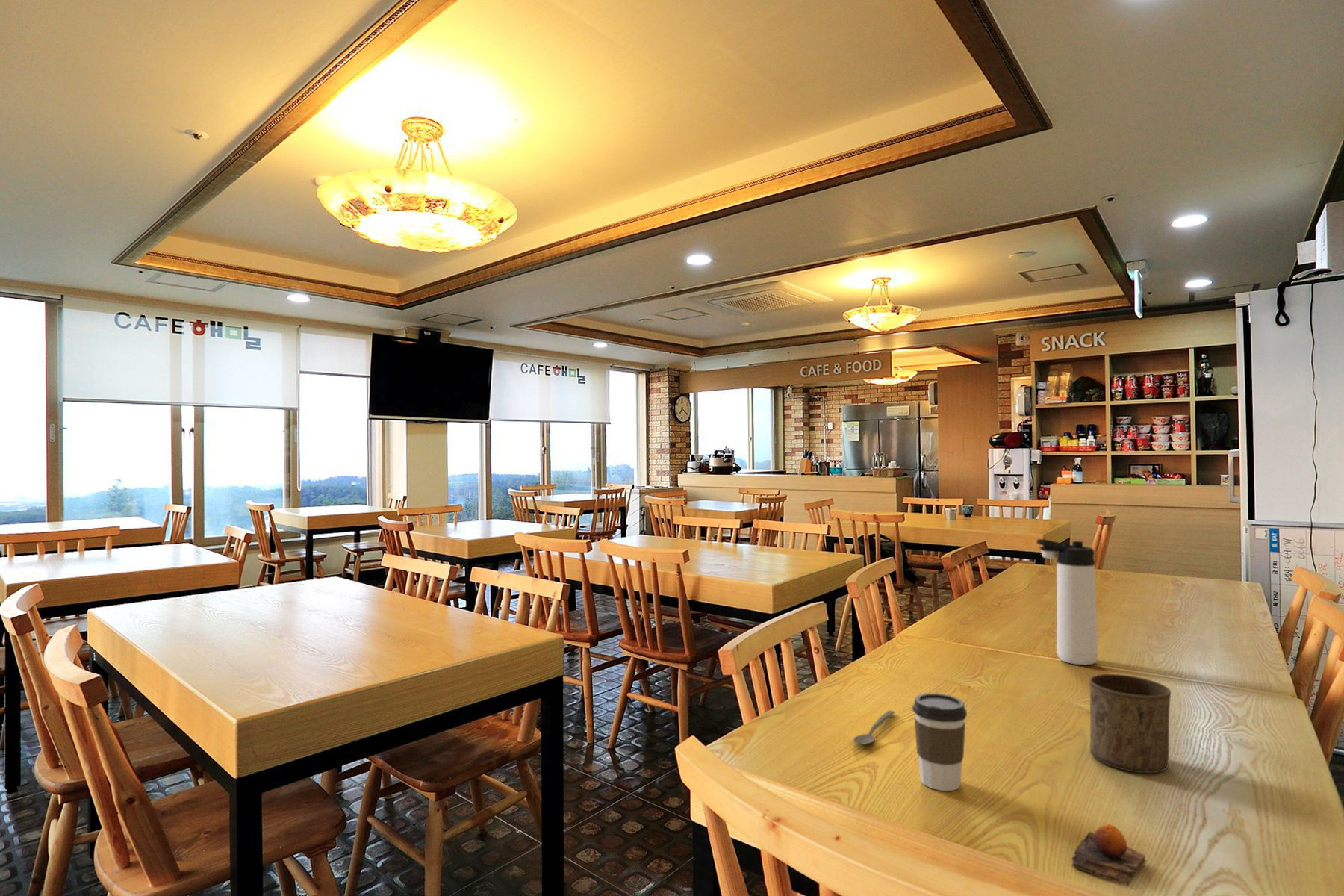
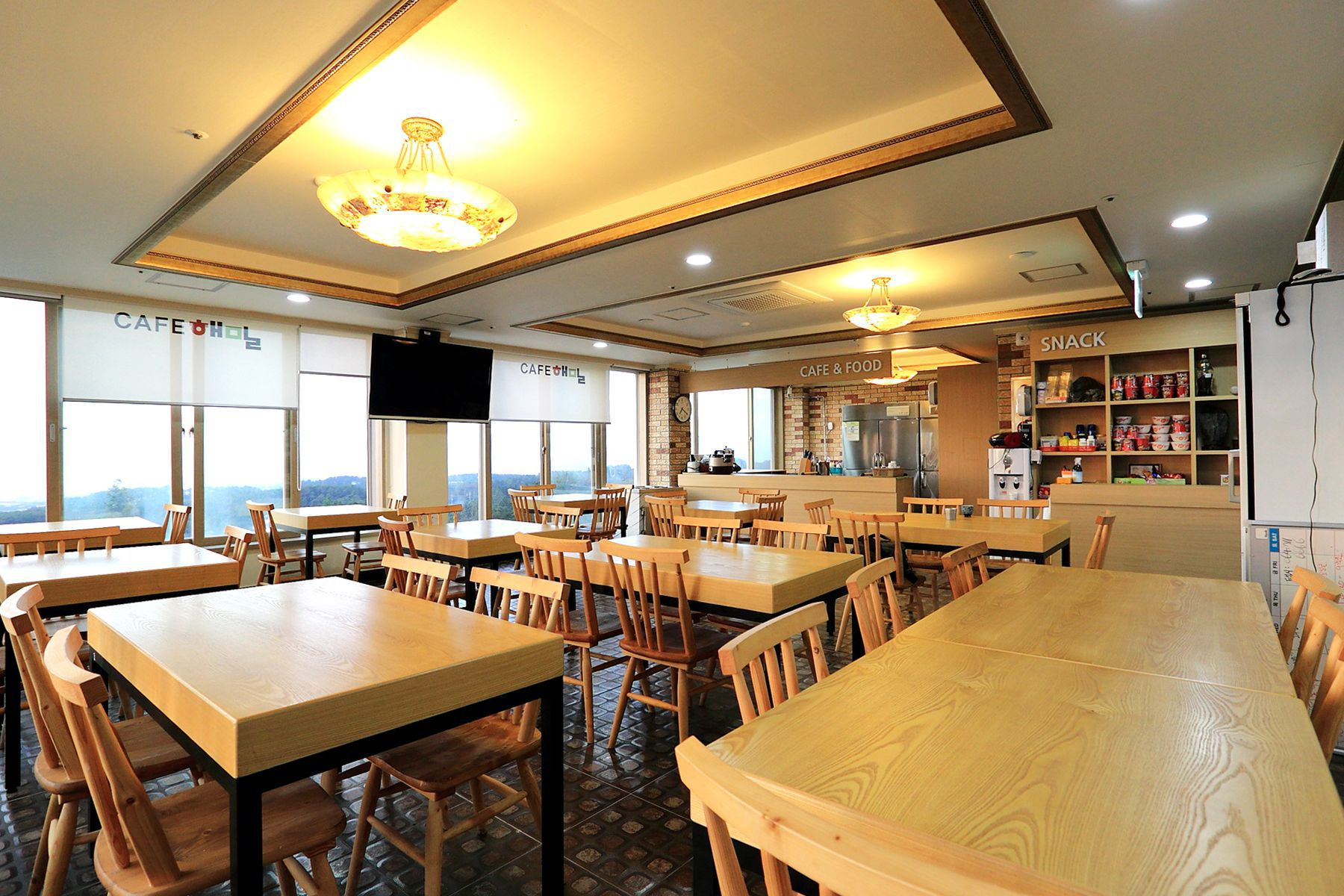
- spoon (876, 726)
- coffee cup (939, 741)
- thermos bottle (1066, 600)
- cup (1129, 722)
- orange (1106, 842)
